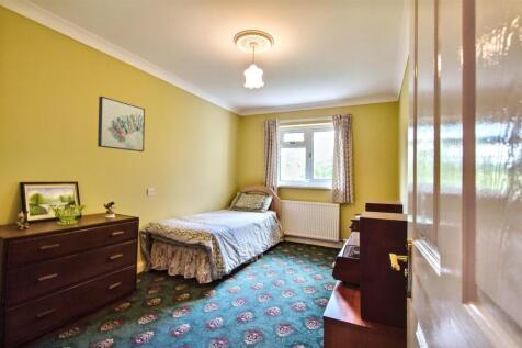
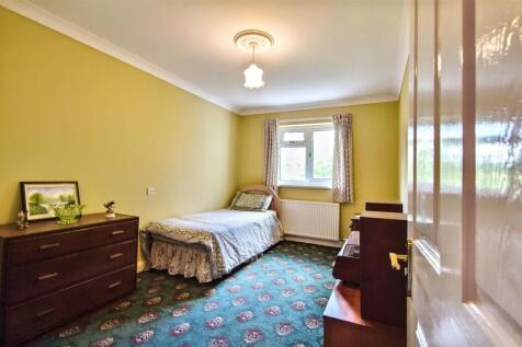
- wall art (123, 126)
